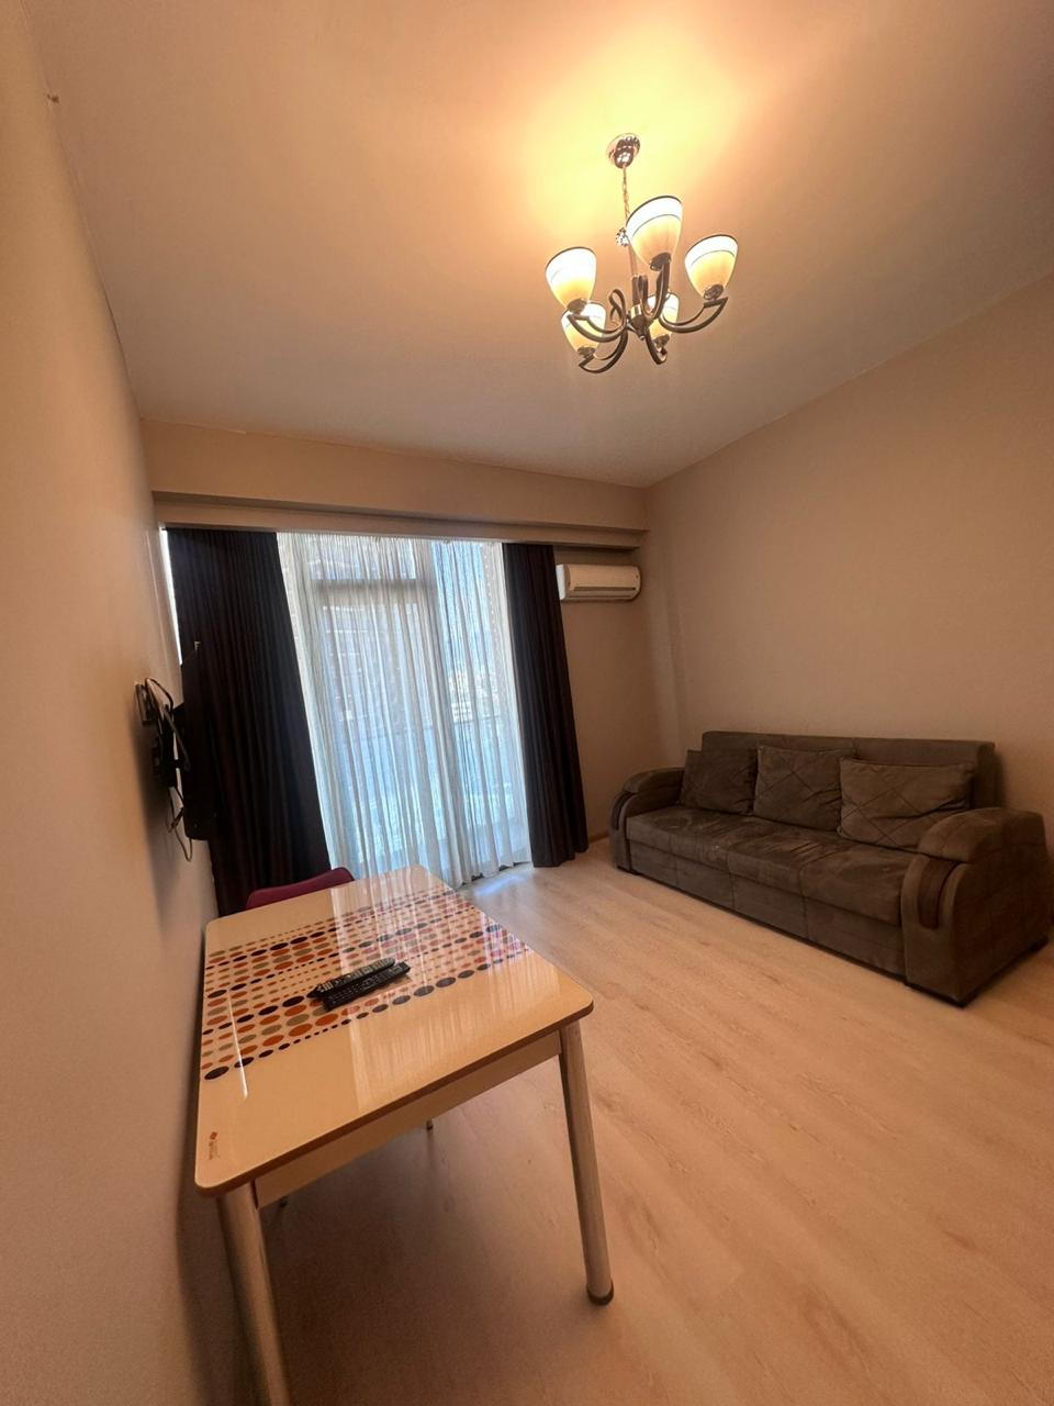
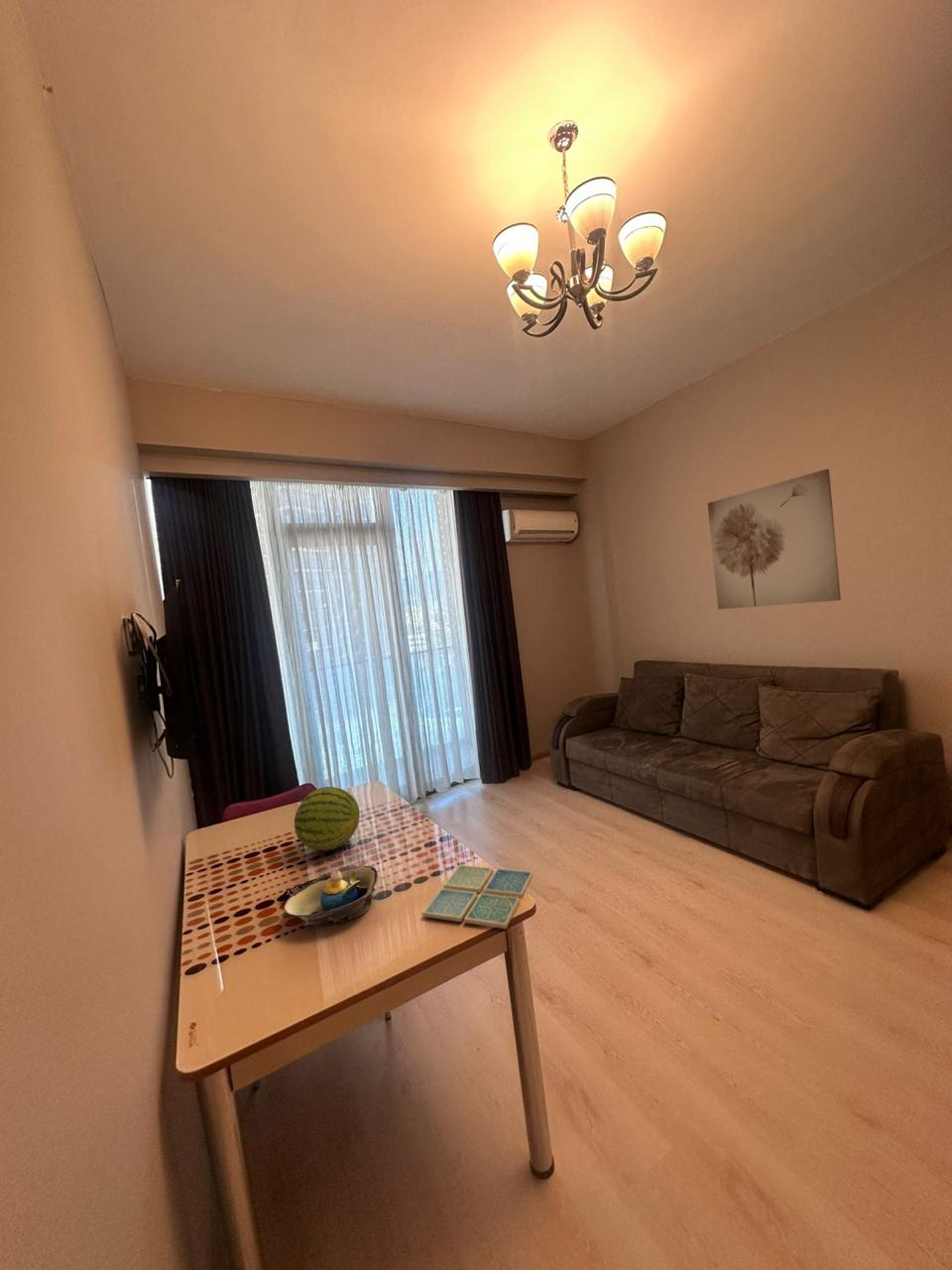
+ decorative bowl (344, 883)
+ fruit (327, 817)
+ wall art (768, 547)
+ drink coaster (480, 893)
